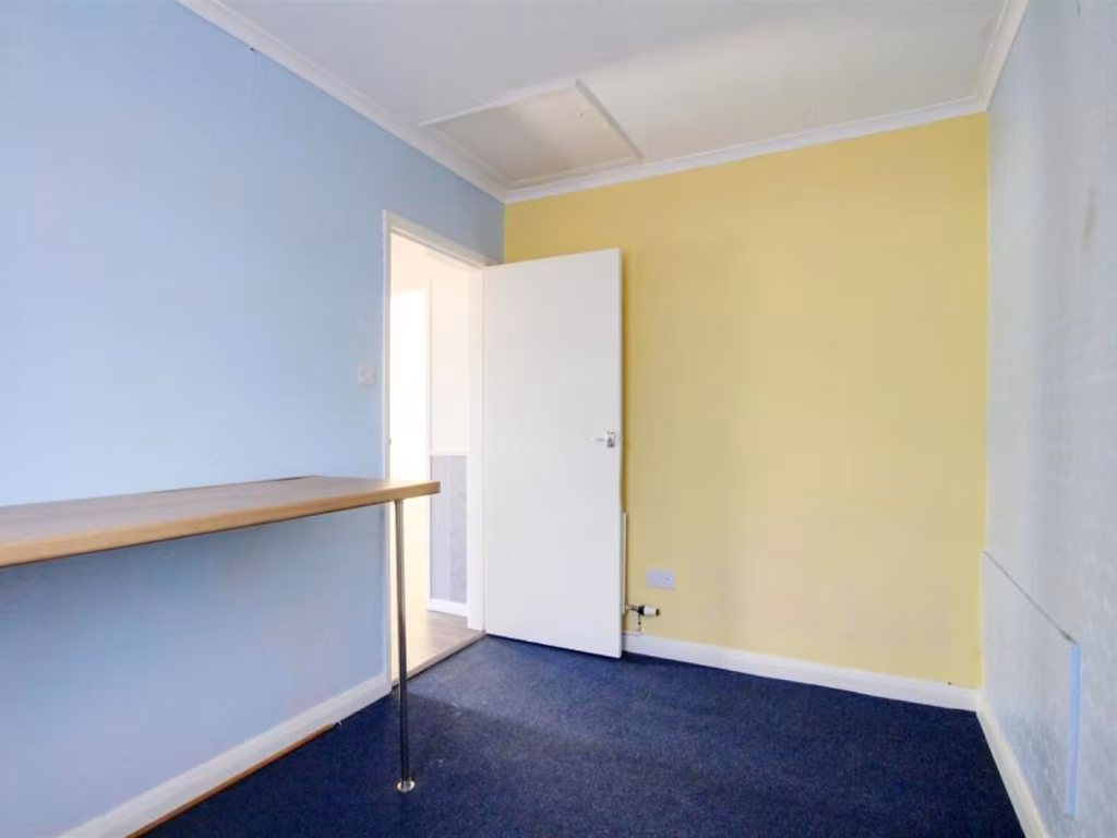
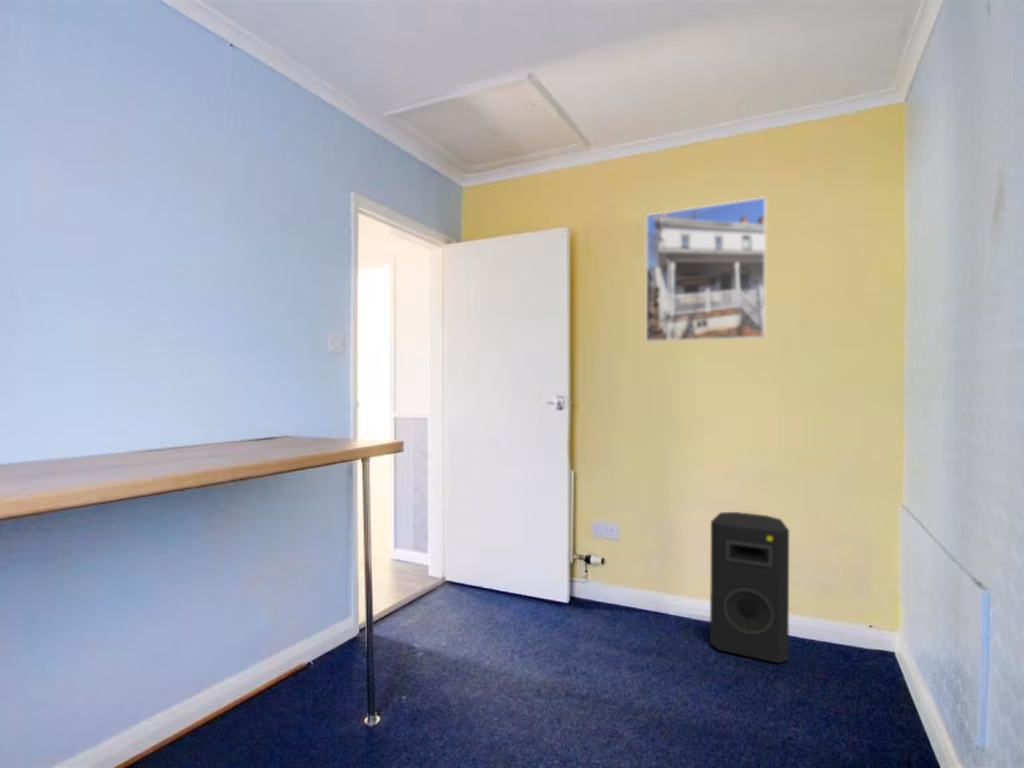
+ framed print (703, 273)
+ speaker (748, 583)
